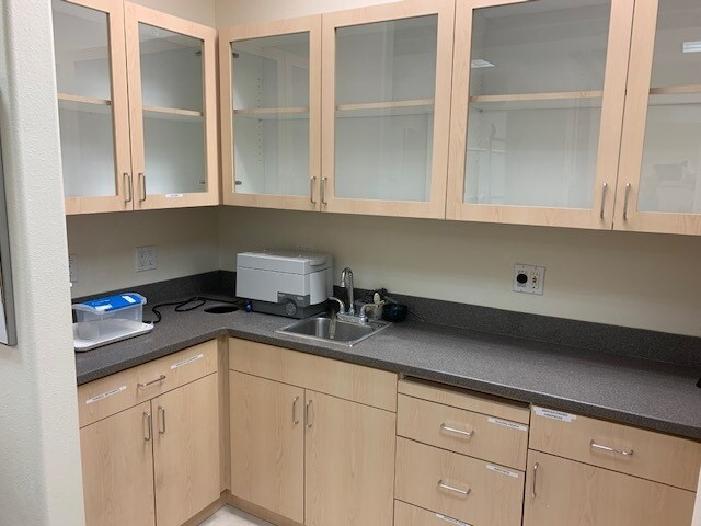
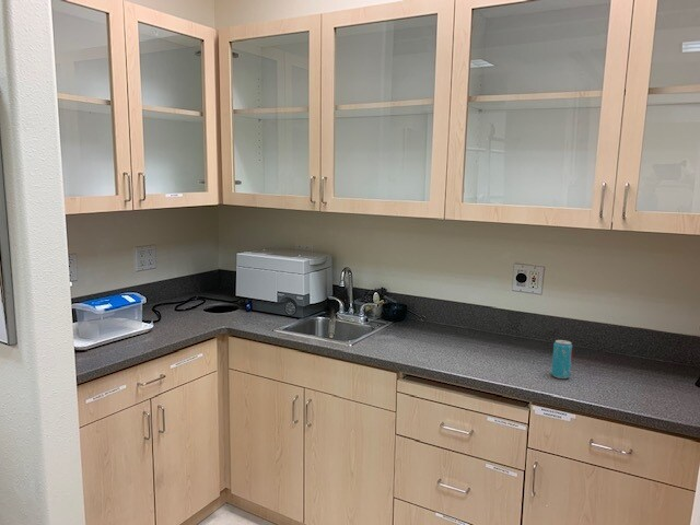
+ beverage can (561, 359)
